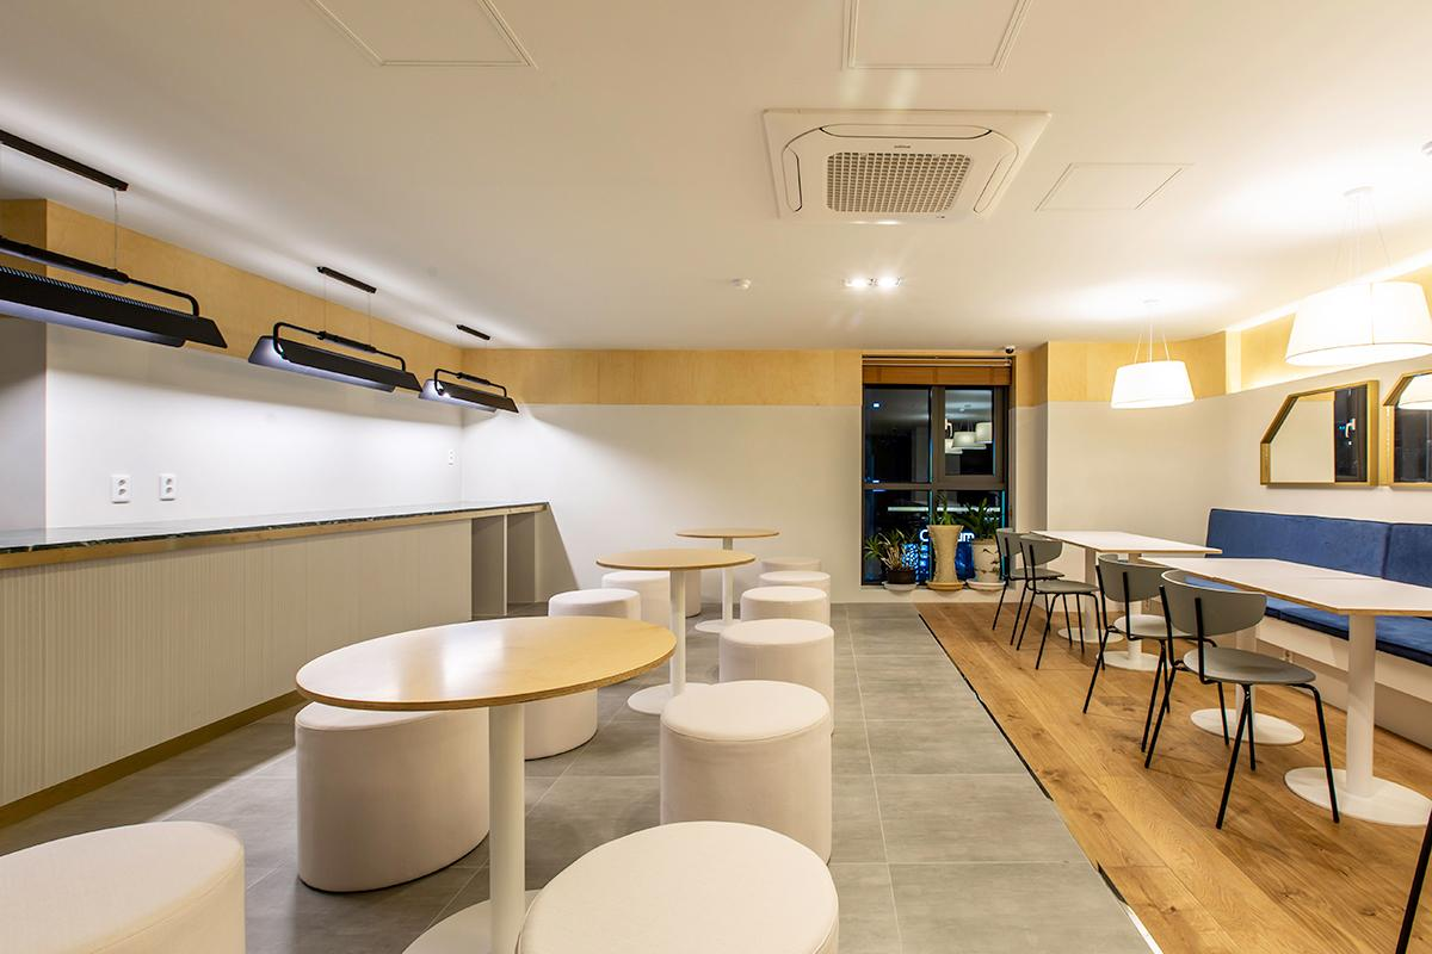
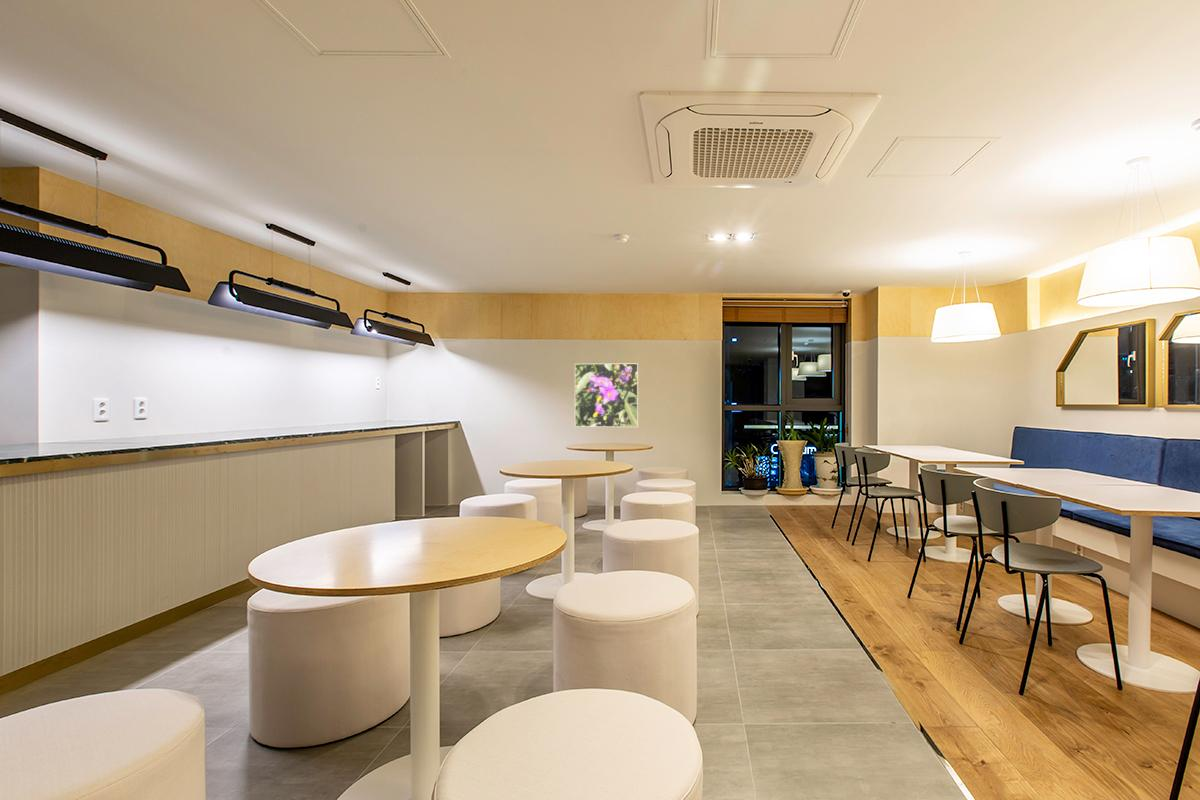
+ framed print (606, 395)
